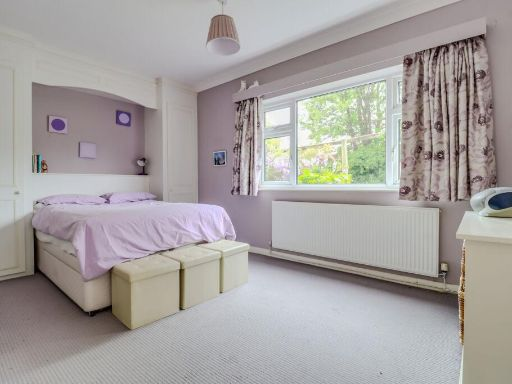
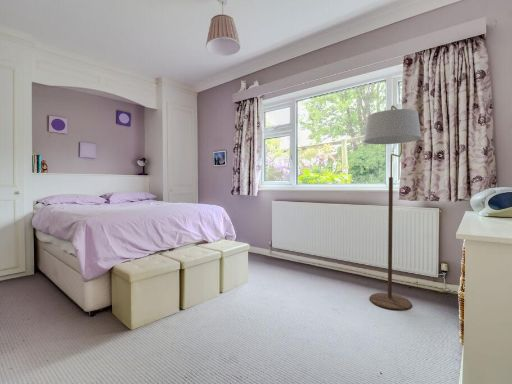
+ floor lamp (391, 203)
